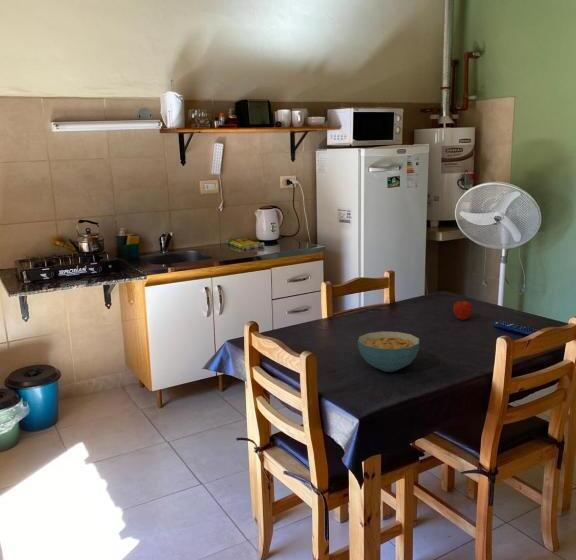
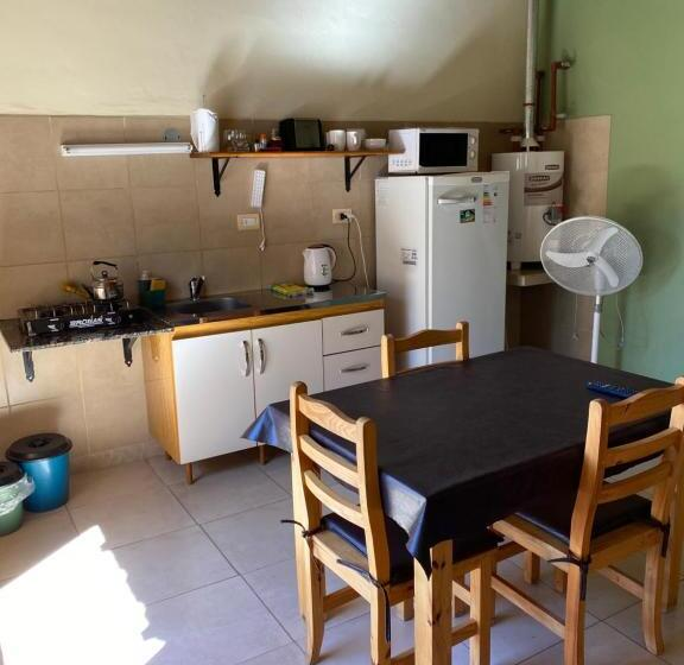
- fruit (462, 309)
- cereal bowl (388, 354)
